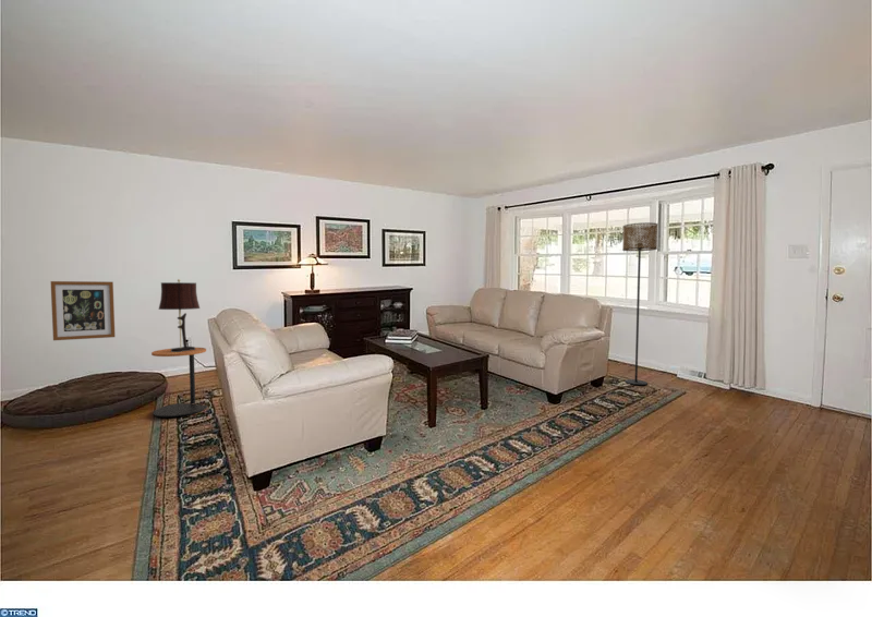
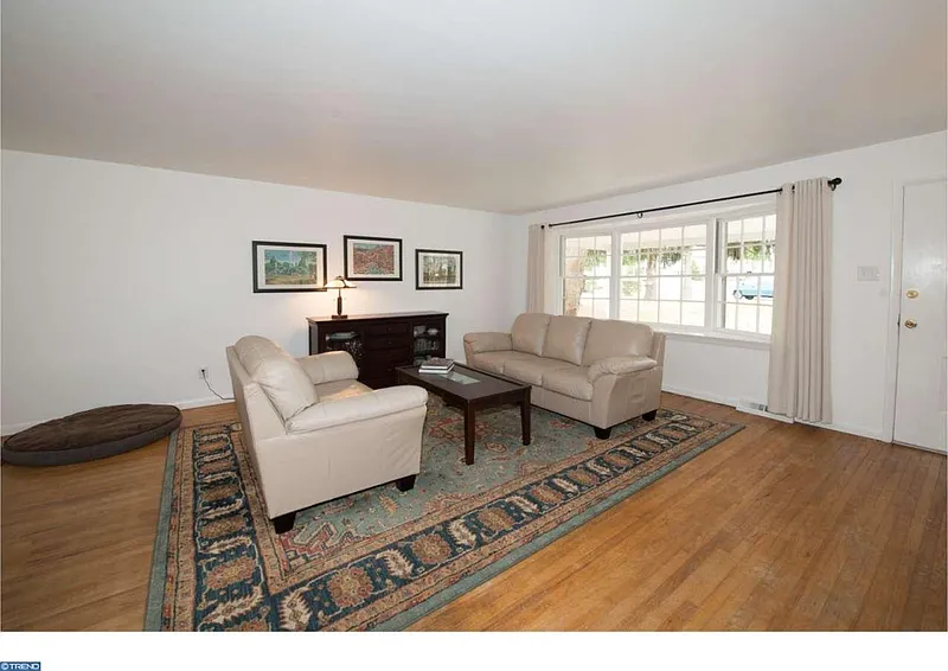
- side table (190, 379)
- table lamp (180, 314)
- floor lamp (638, 304)
- wall art (84, 310)
